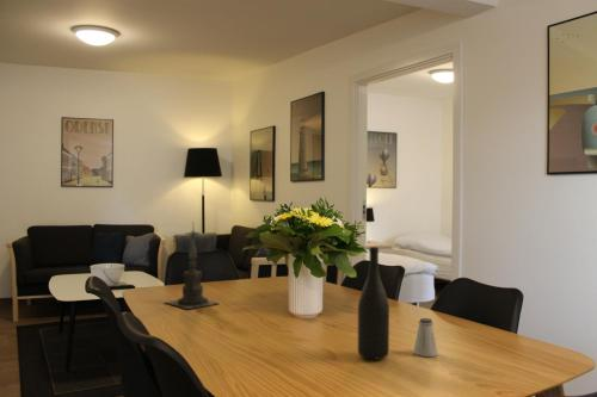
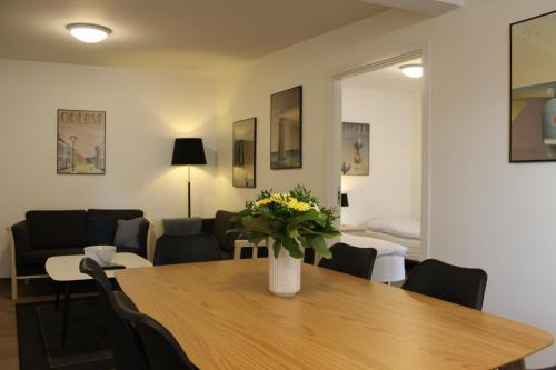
- wine bottle (373, 302)
- candle holder (191, 261)
- saltshaker (425, 335)
